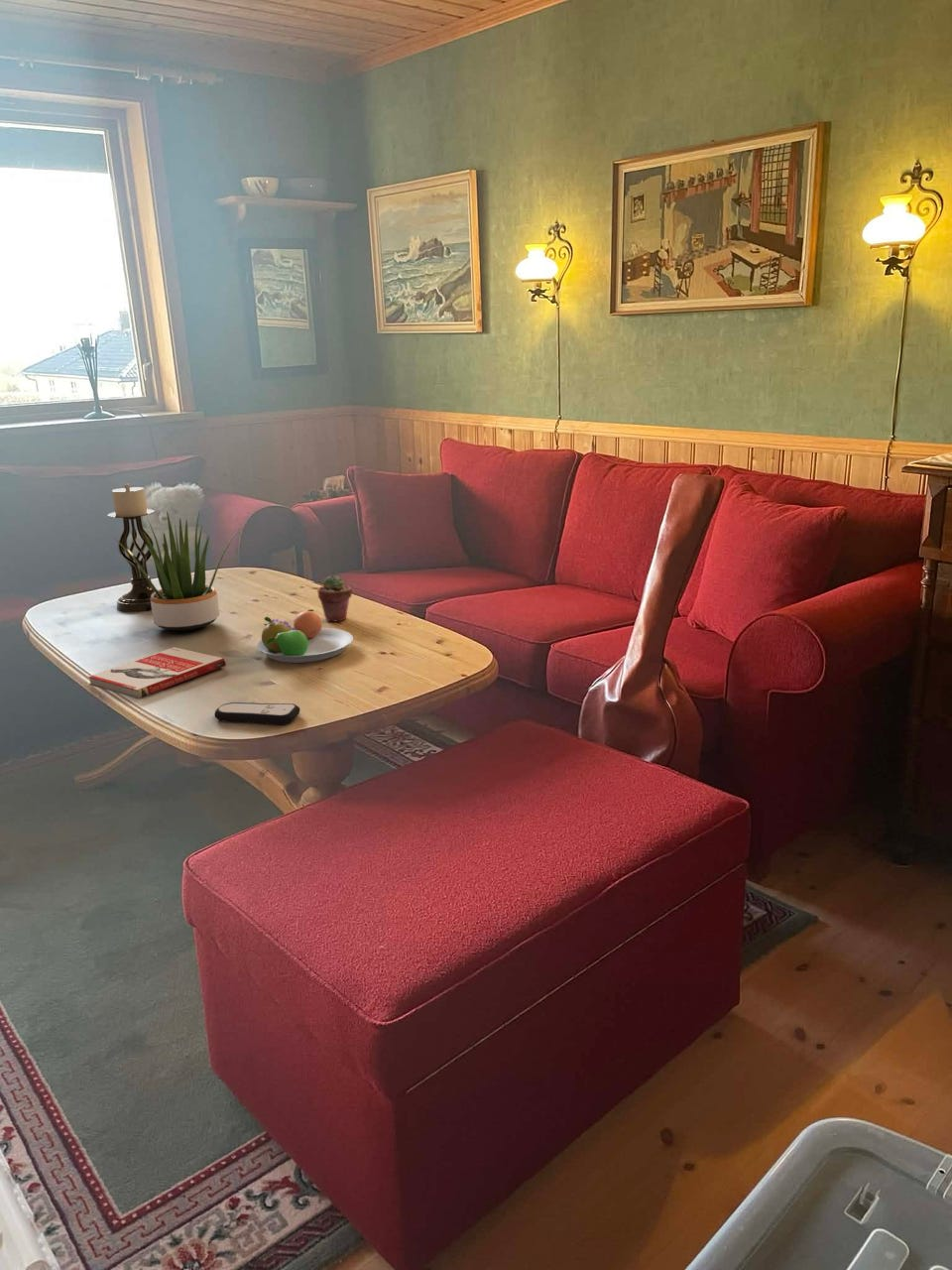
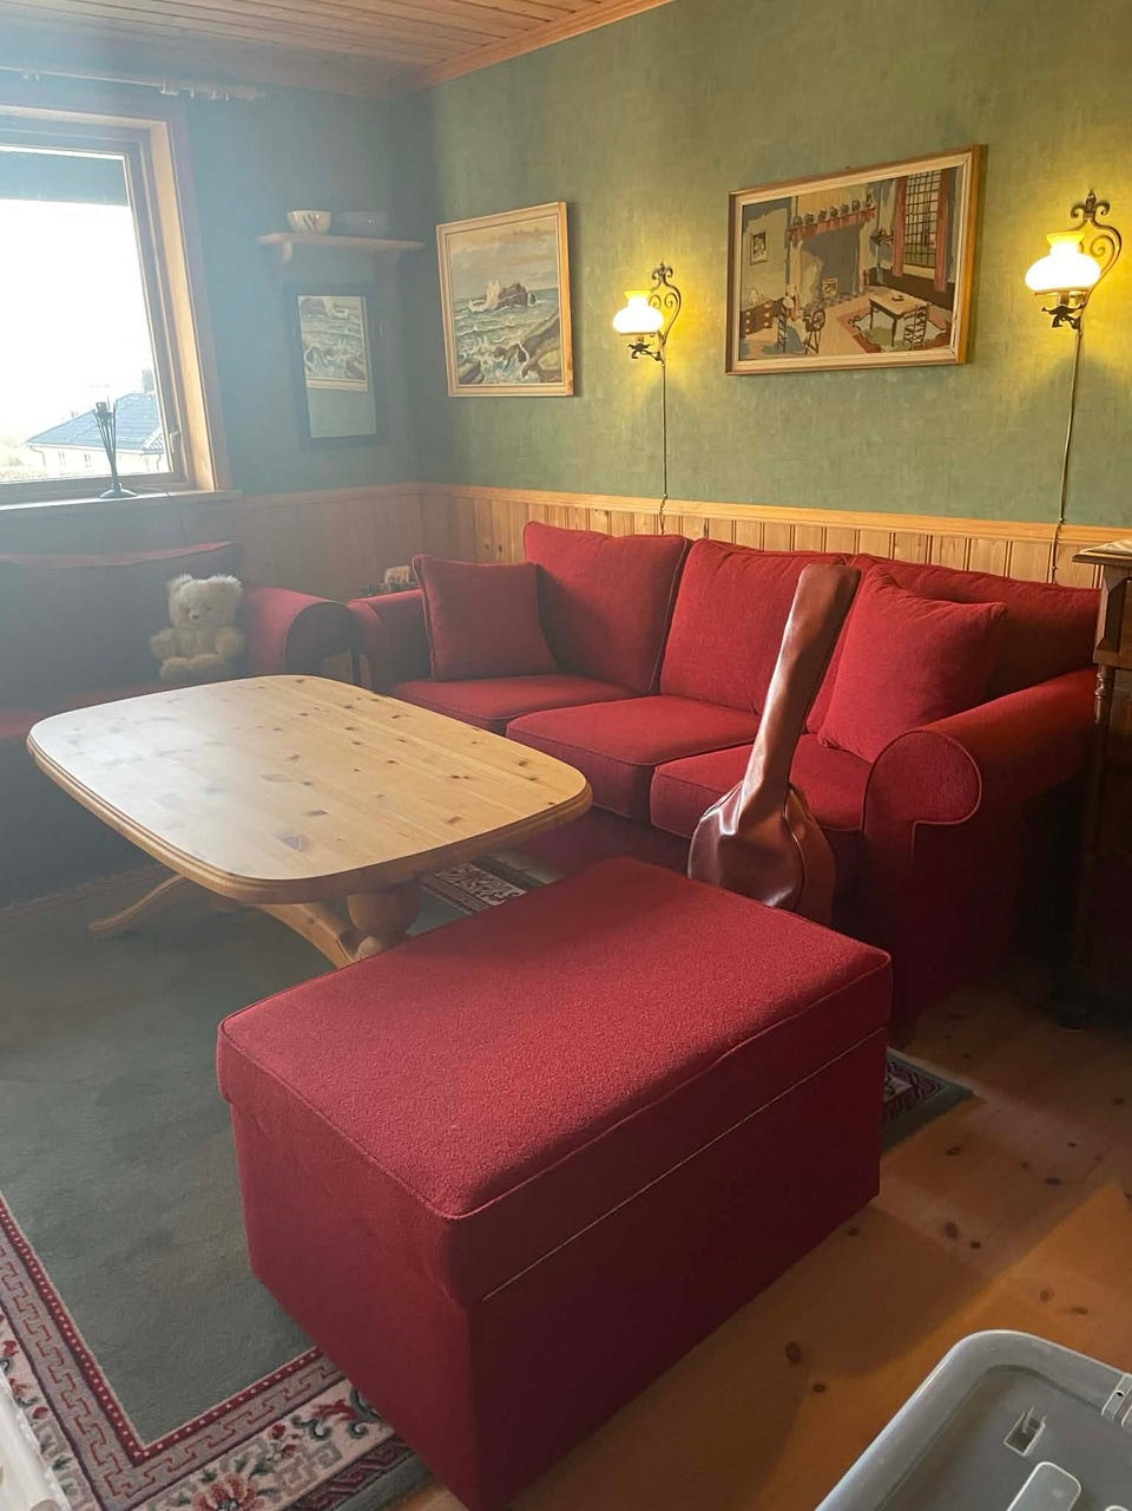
- book (158, 671)
- potted plant (180, 572)
- candle holder (136, 545)
- potted succulent (334, 596)
- remote control (256, 712)
- fruit bowl (300, 633)
